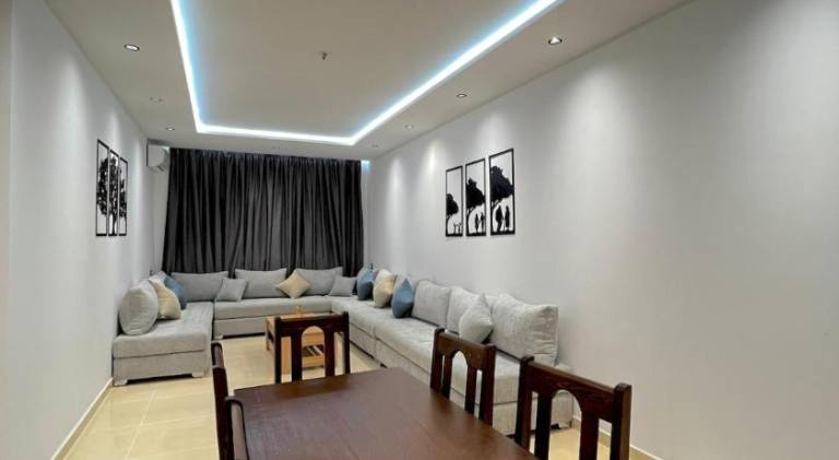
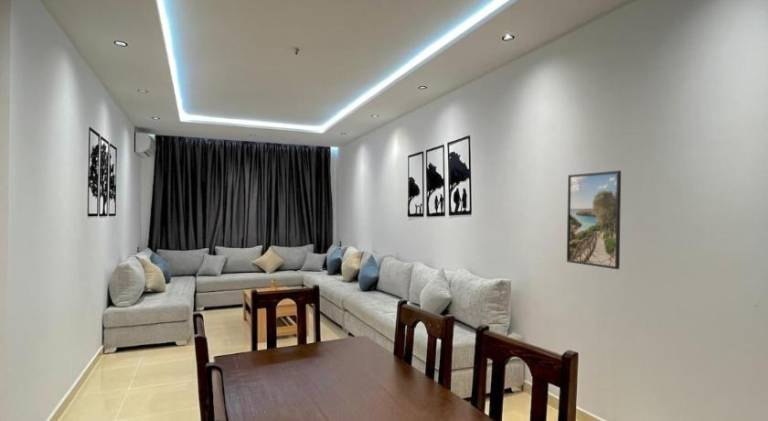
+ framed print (592, 219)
